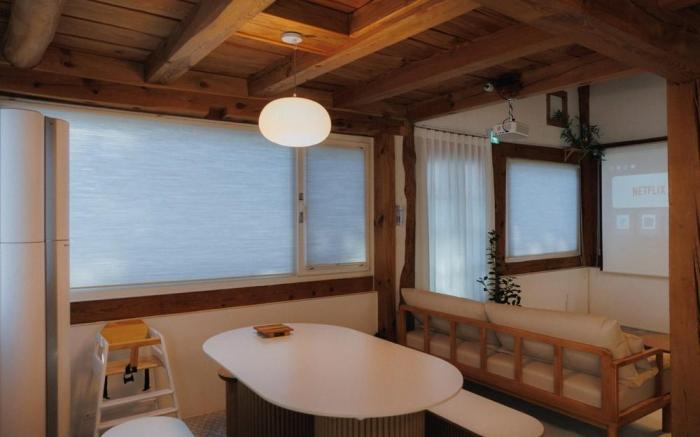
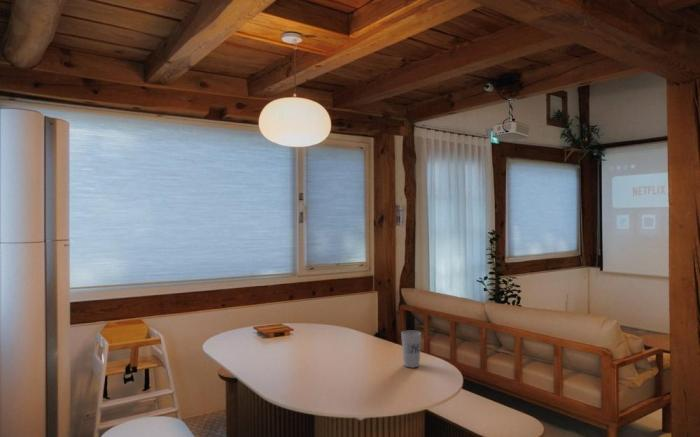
+ cup (411, 348)
